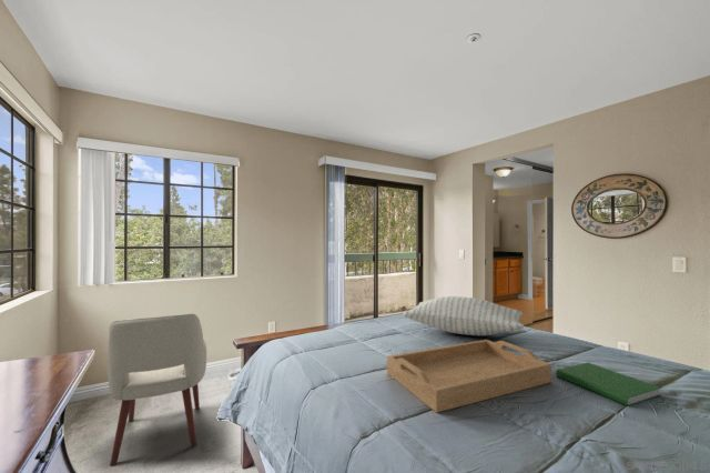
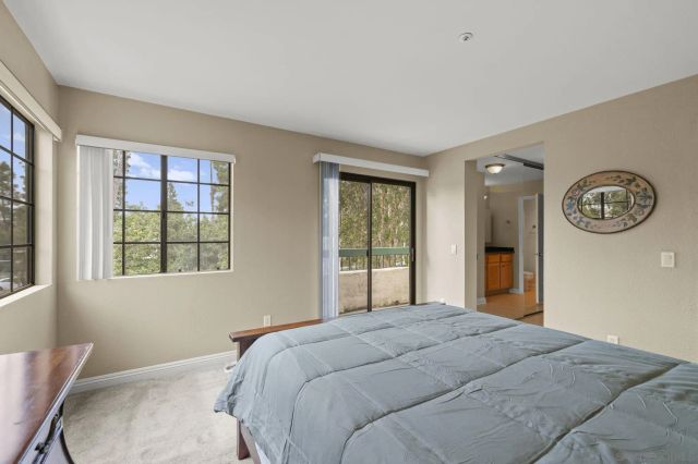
- serving tray (466, 365)
- pillow (463, 315)
- hardcover book (605, 381)
- chair (160, 371)
